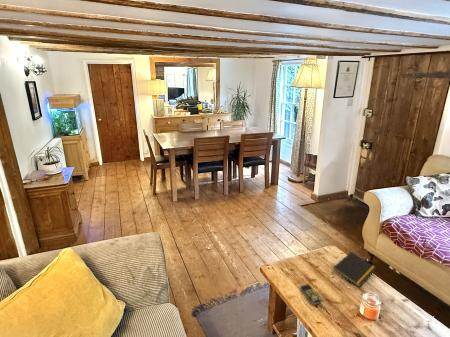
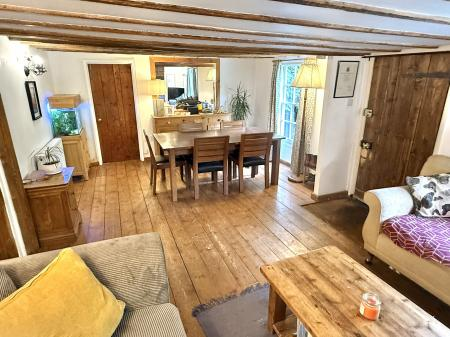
- notepad (355, 268)
- remote control (310, 293)
